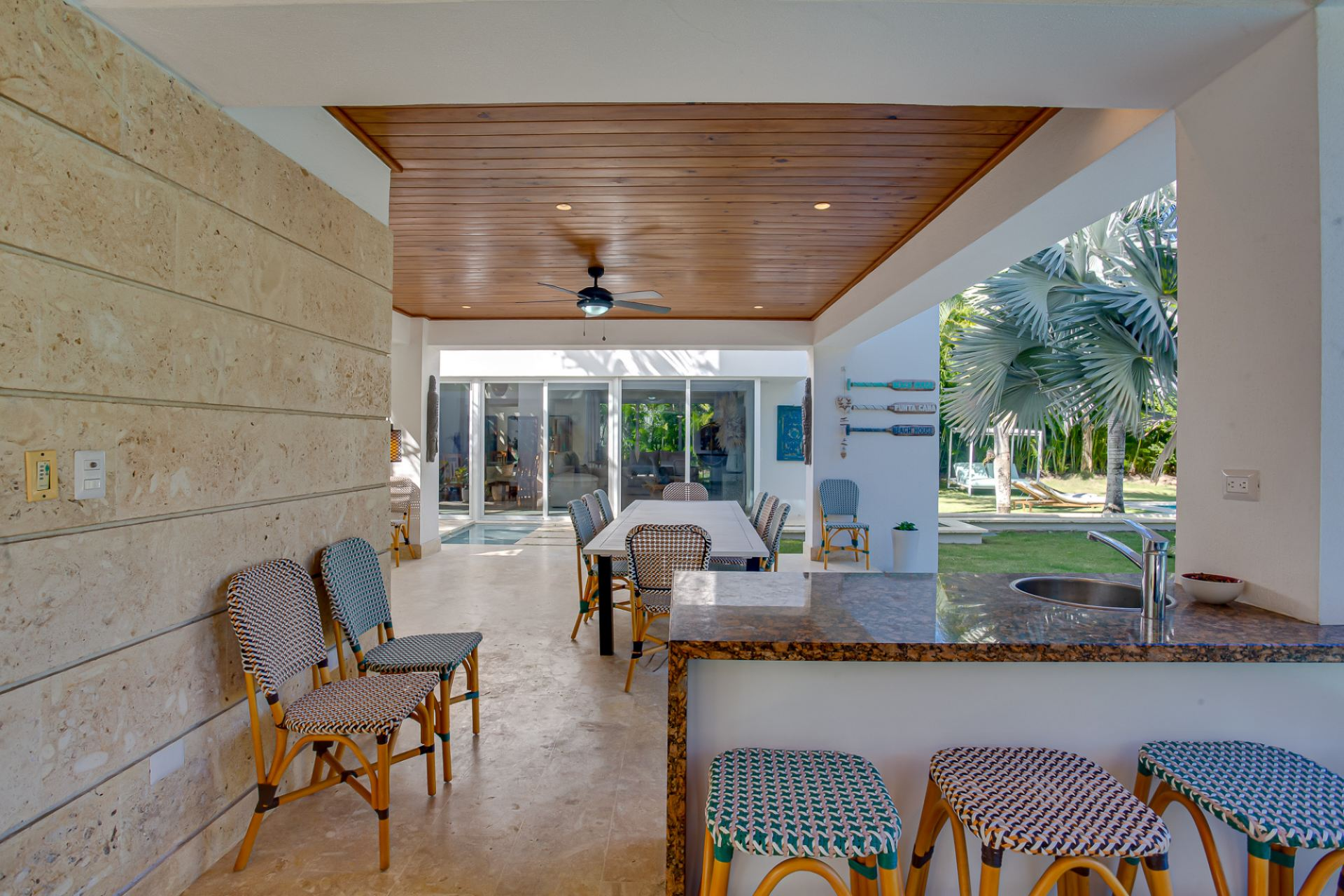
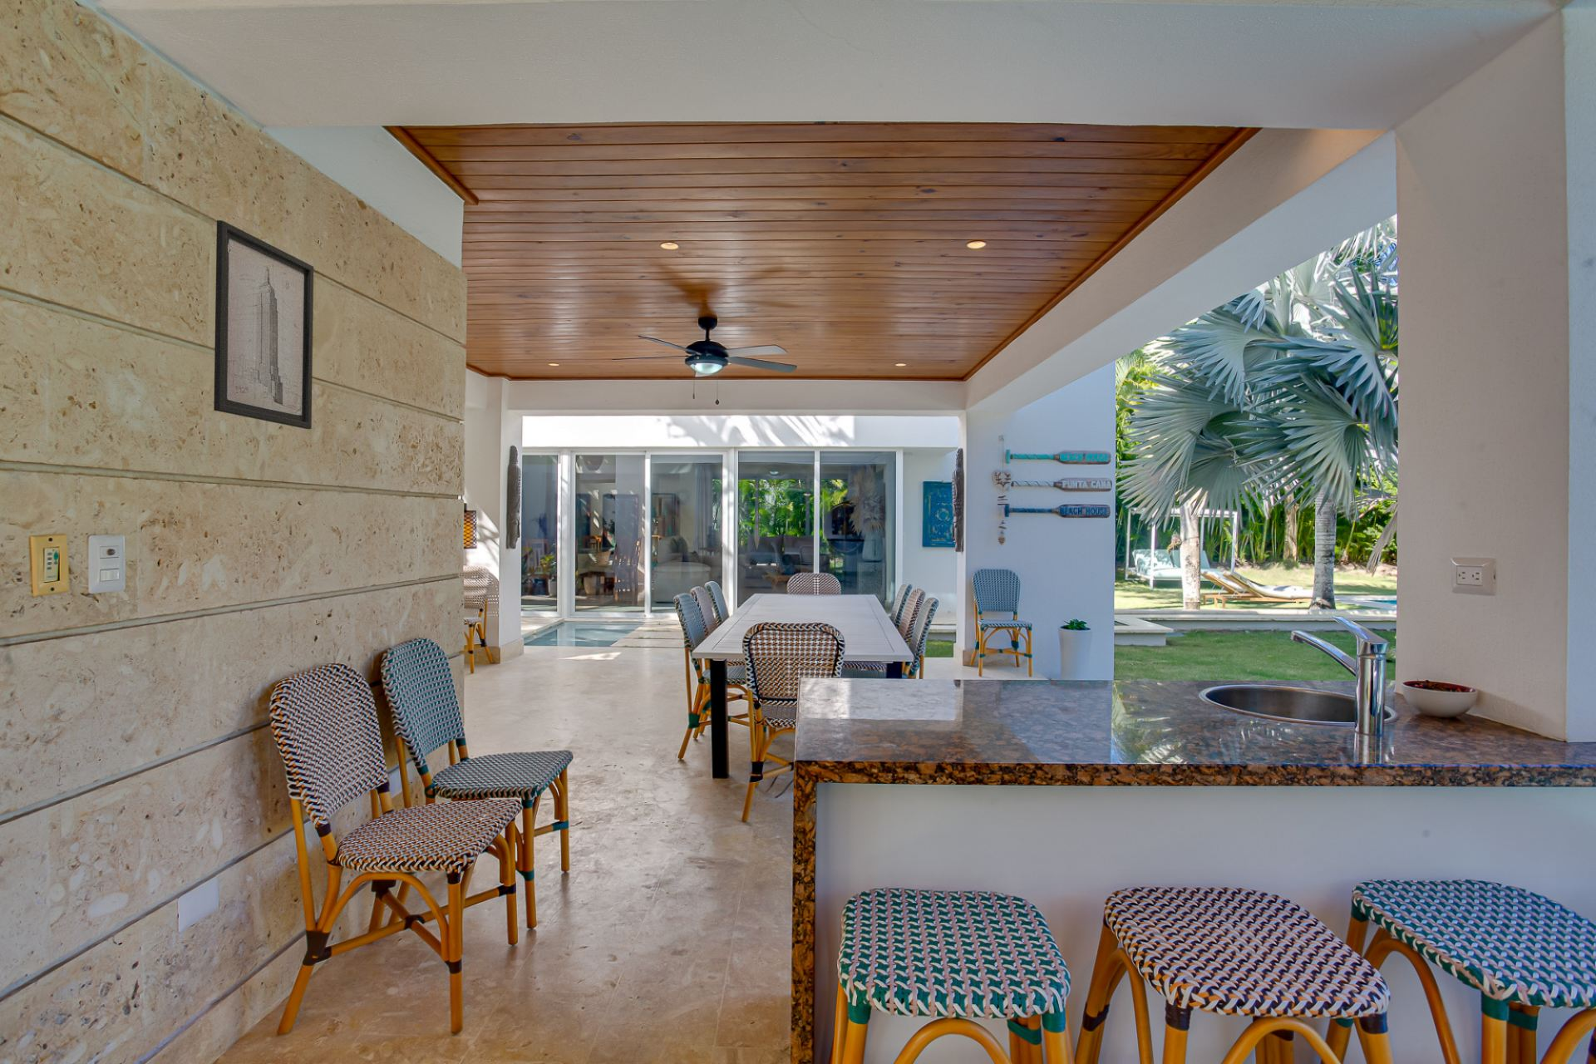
+ wall art (267, 332)
